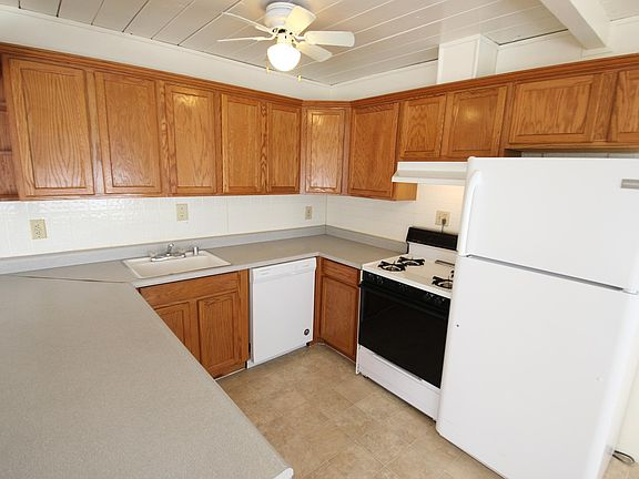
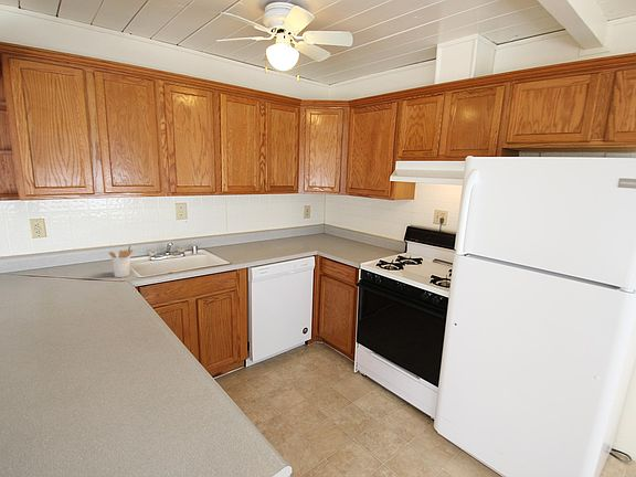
+ utensil holder (123, 261)
